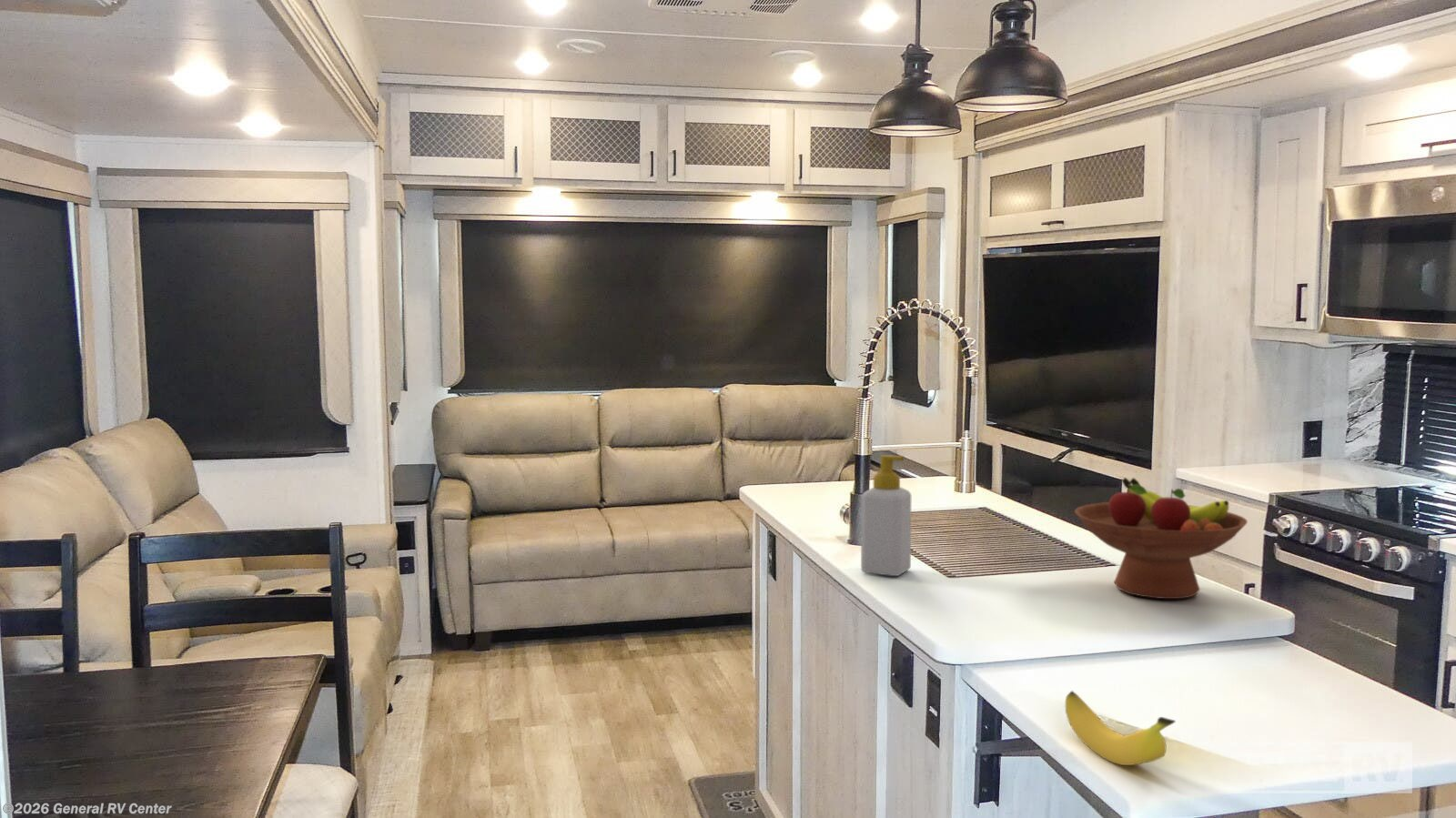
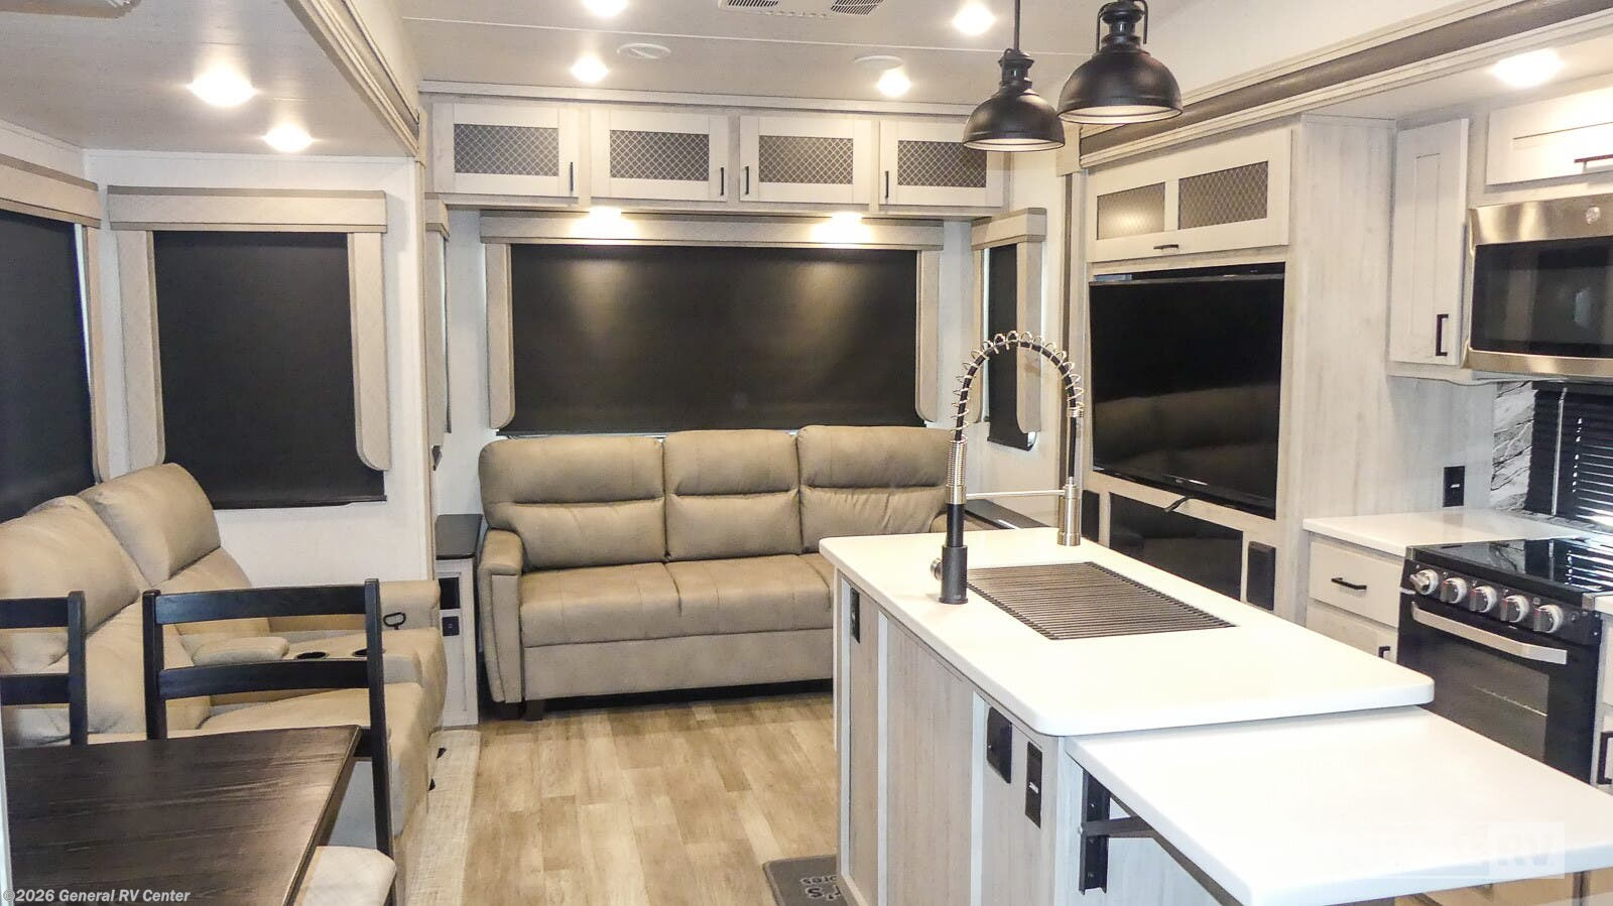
- banana (1114, 731)
- soap bottle (886, 513)
- fruit bowl (1158, 538)
